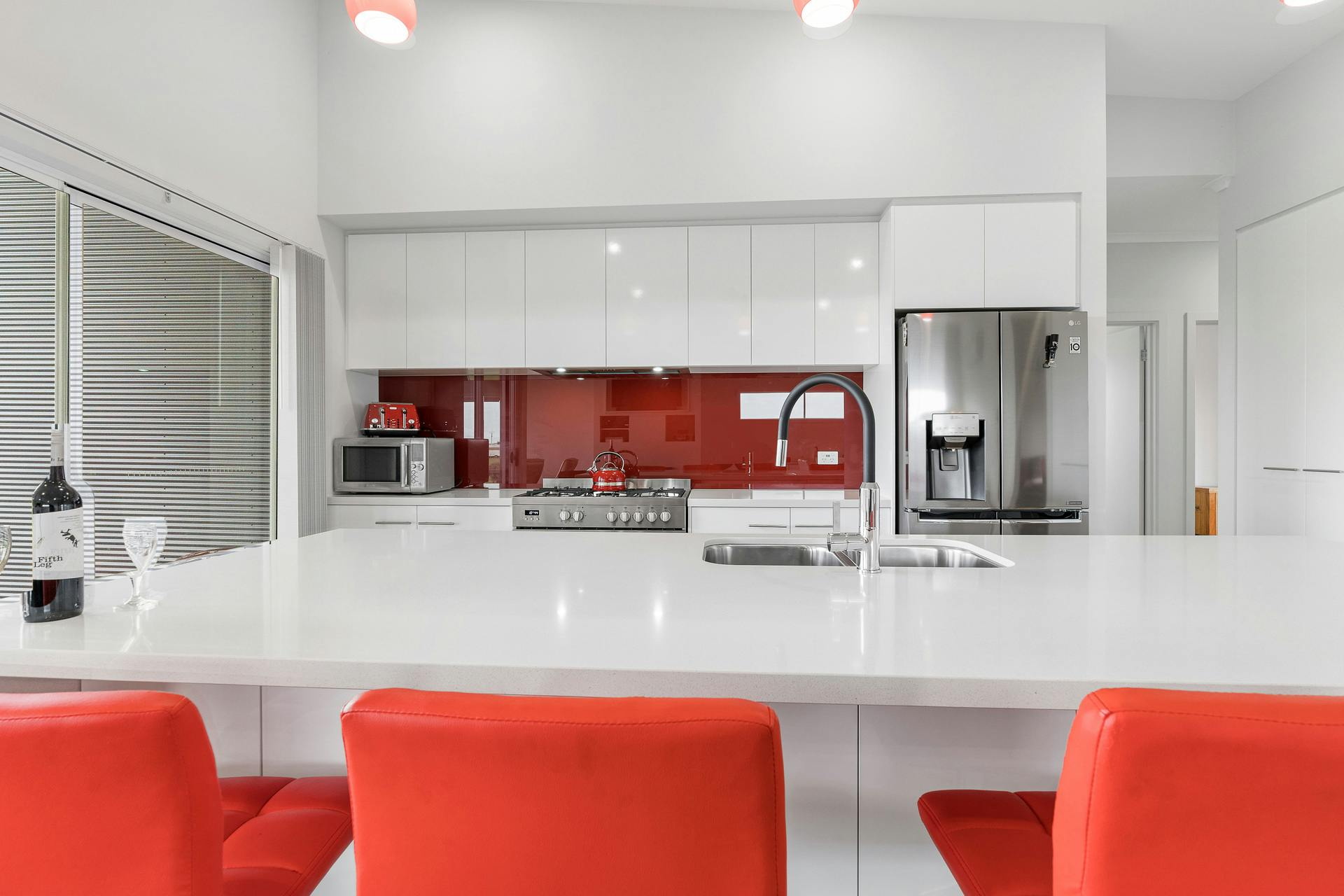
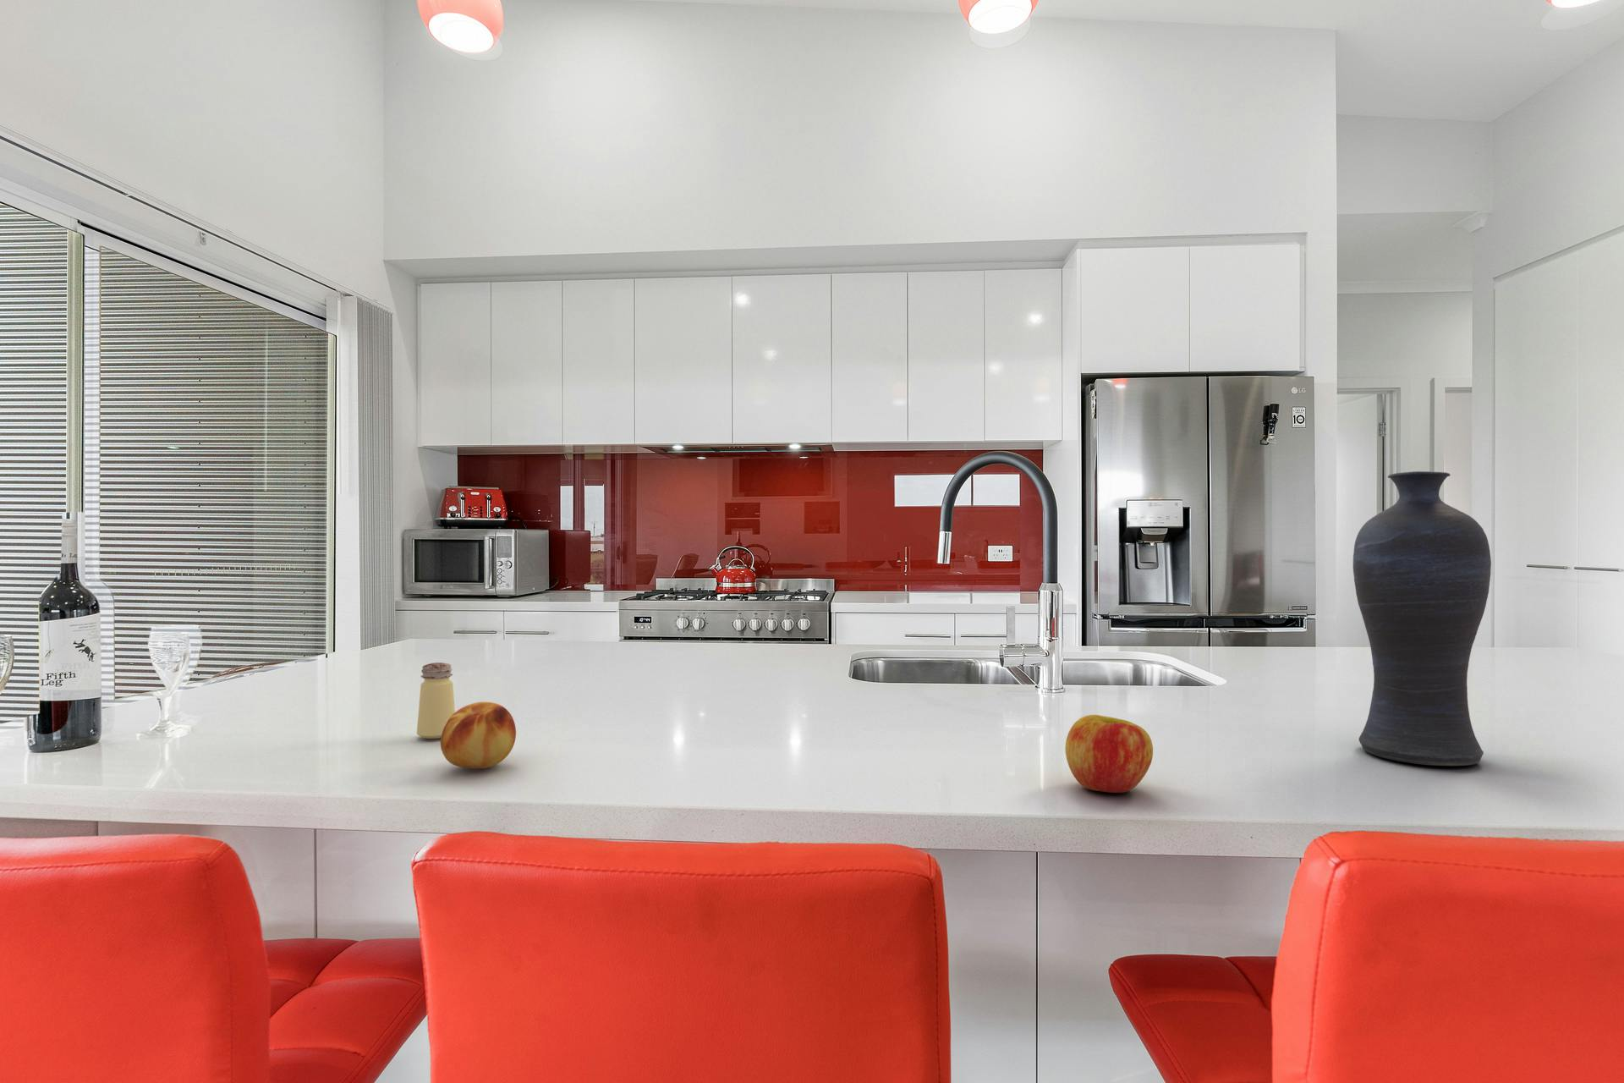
+ fruit (478, 735)
+ vase (1420, 613)
+ apple (1108, 752)
+ saltshaker (436, 699)
